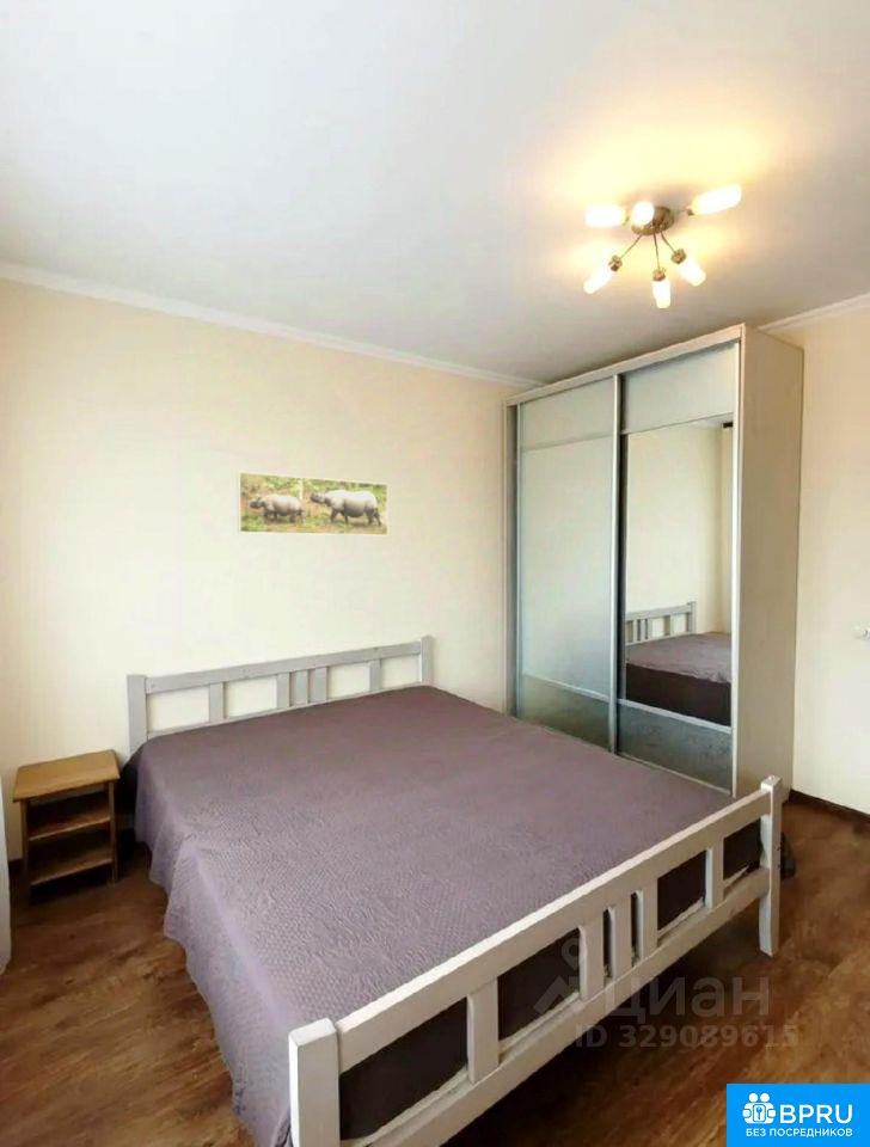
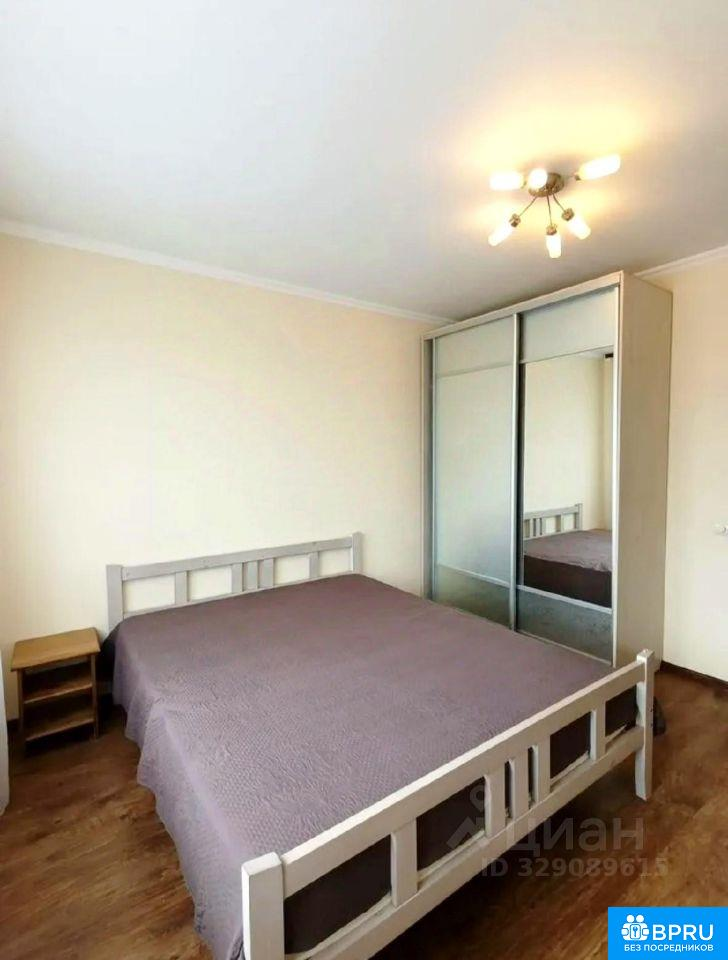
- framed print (318, 505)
